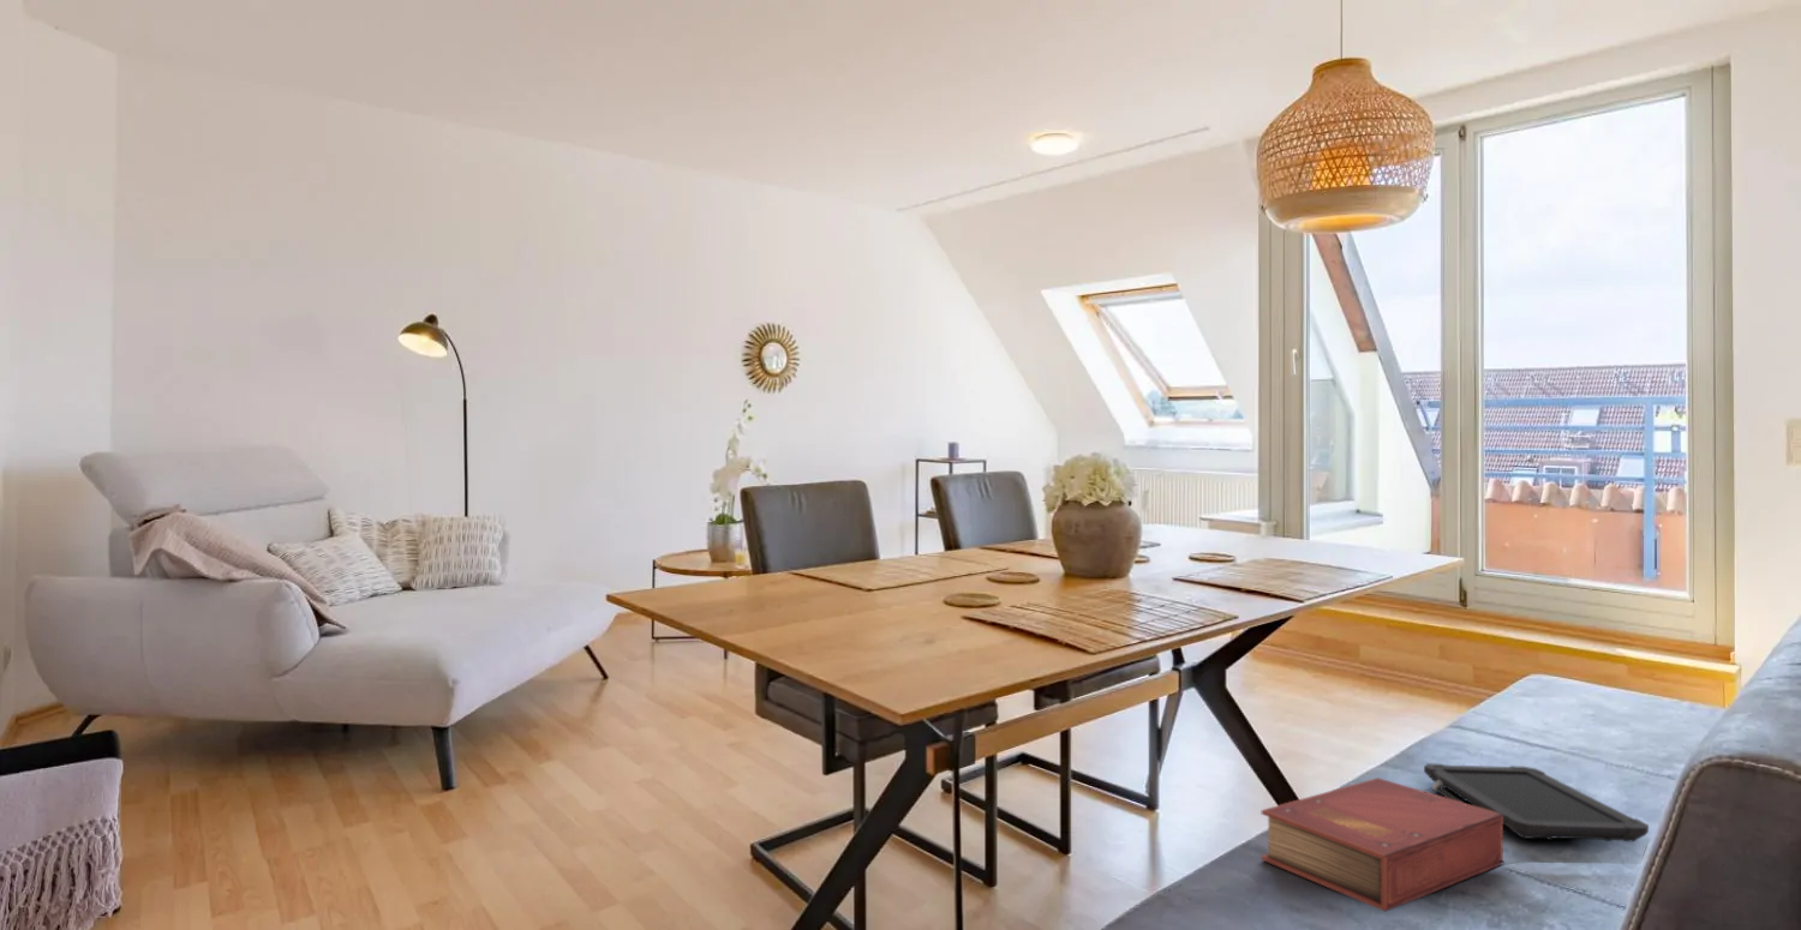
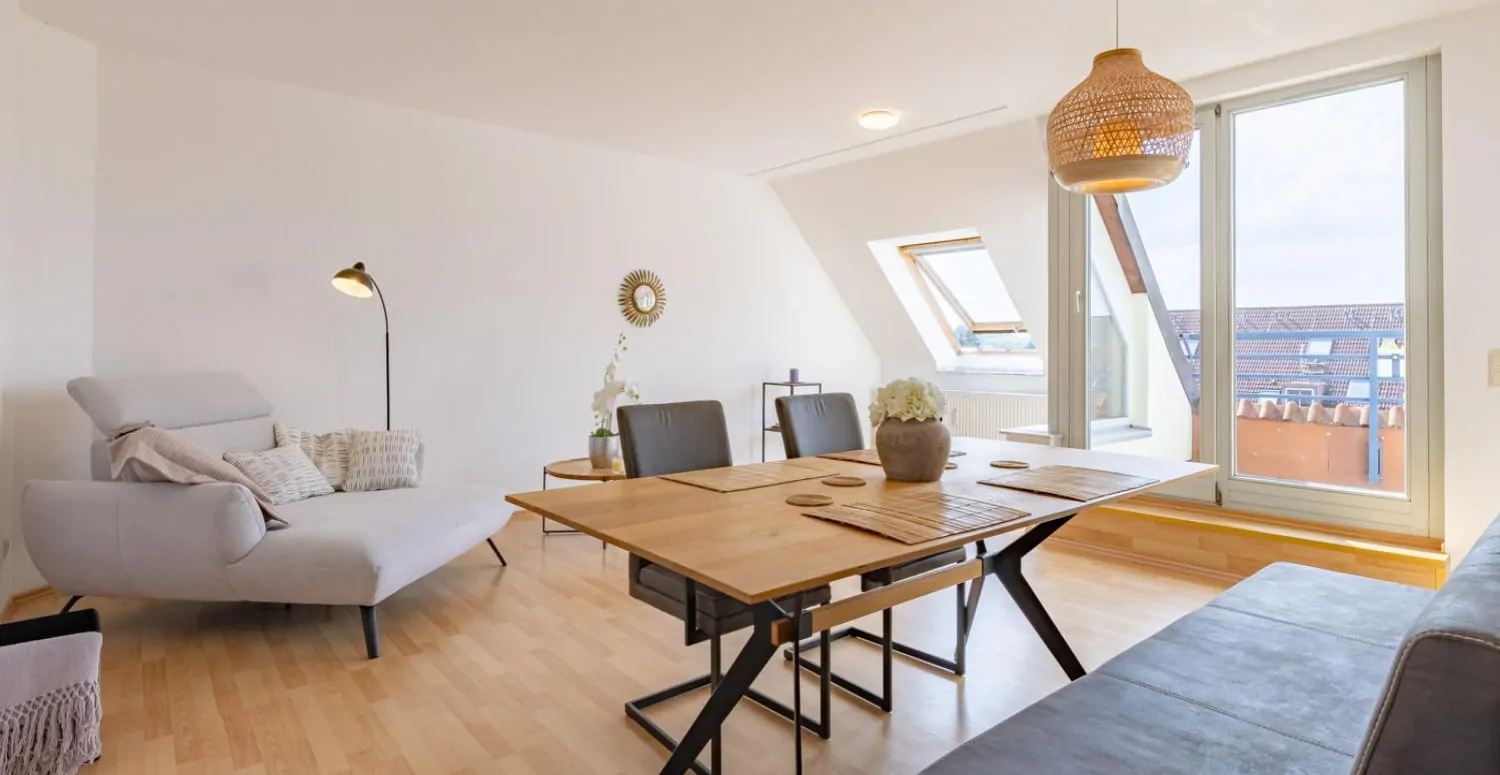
- tablet (1525, 800)
- book (1381, 836)
